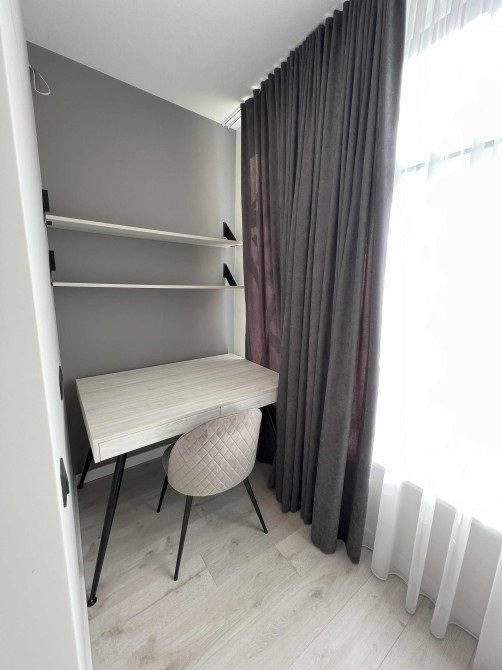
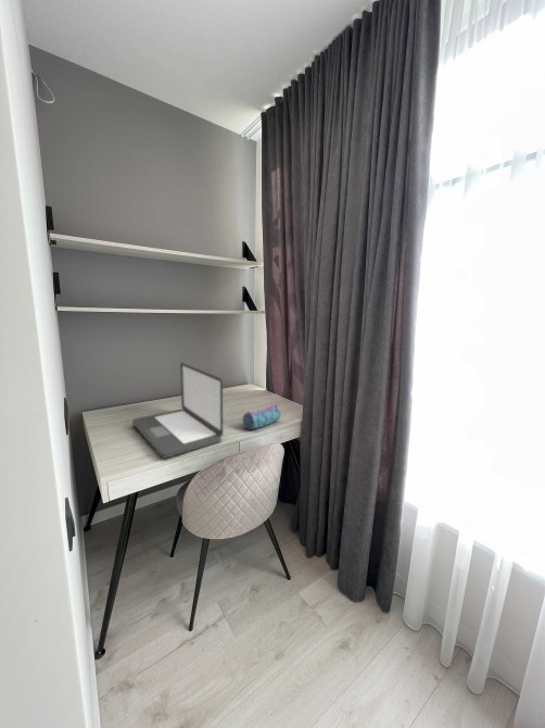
+ laptop (177, 410)
+ pencil case (262, 416)
